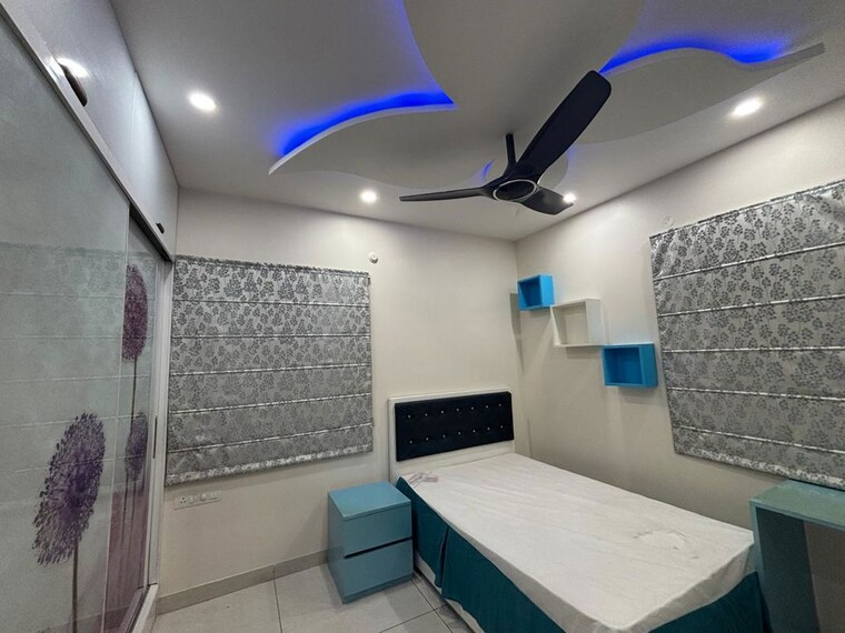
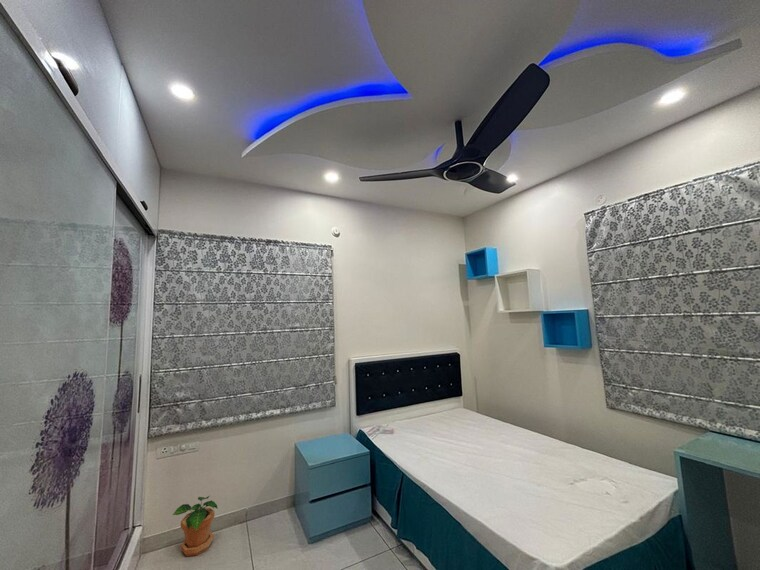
+ potted plant (194, 527)
